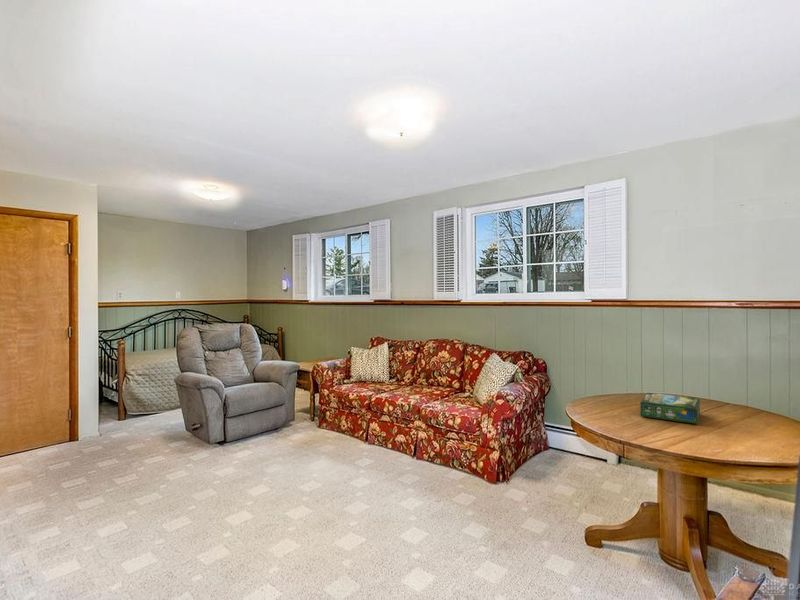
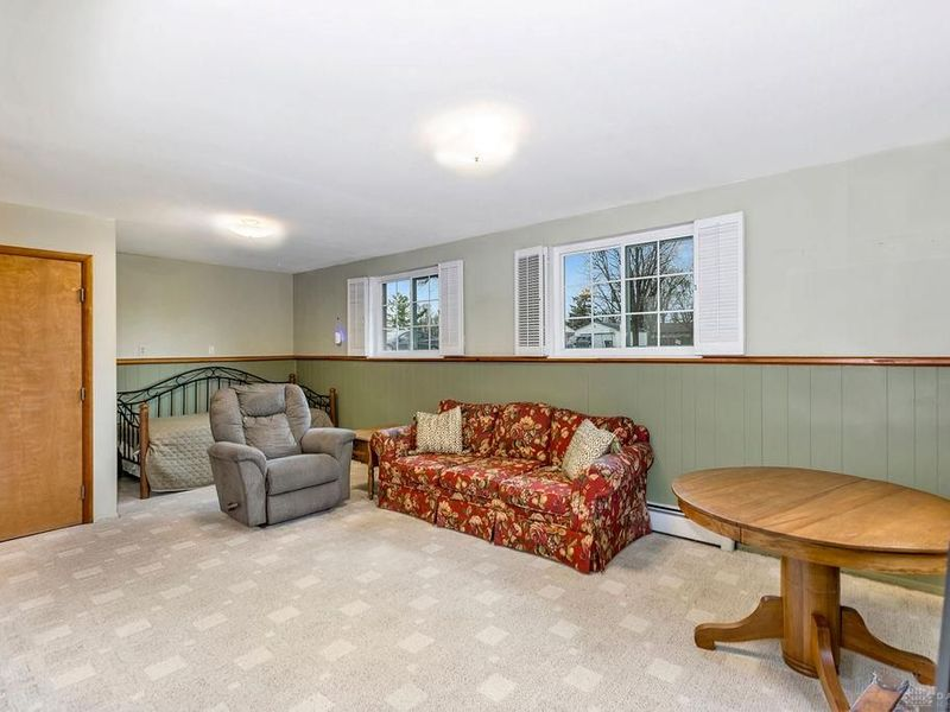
- board game (670, 407)
